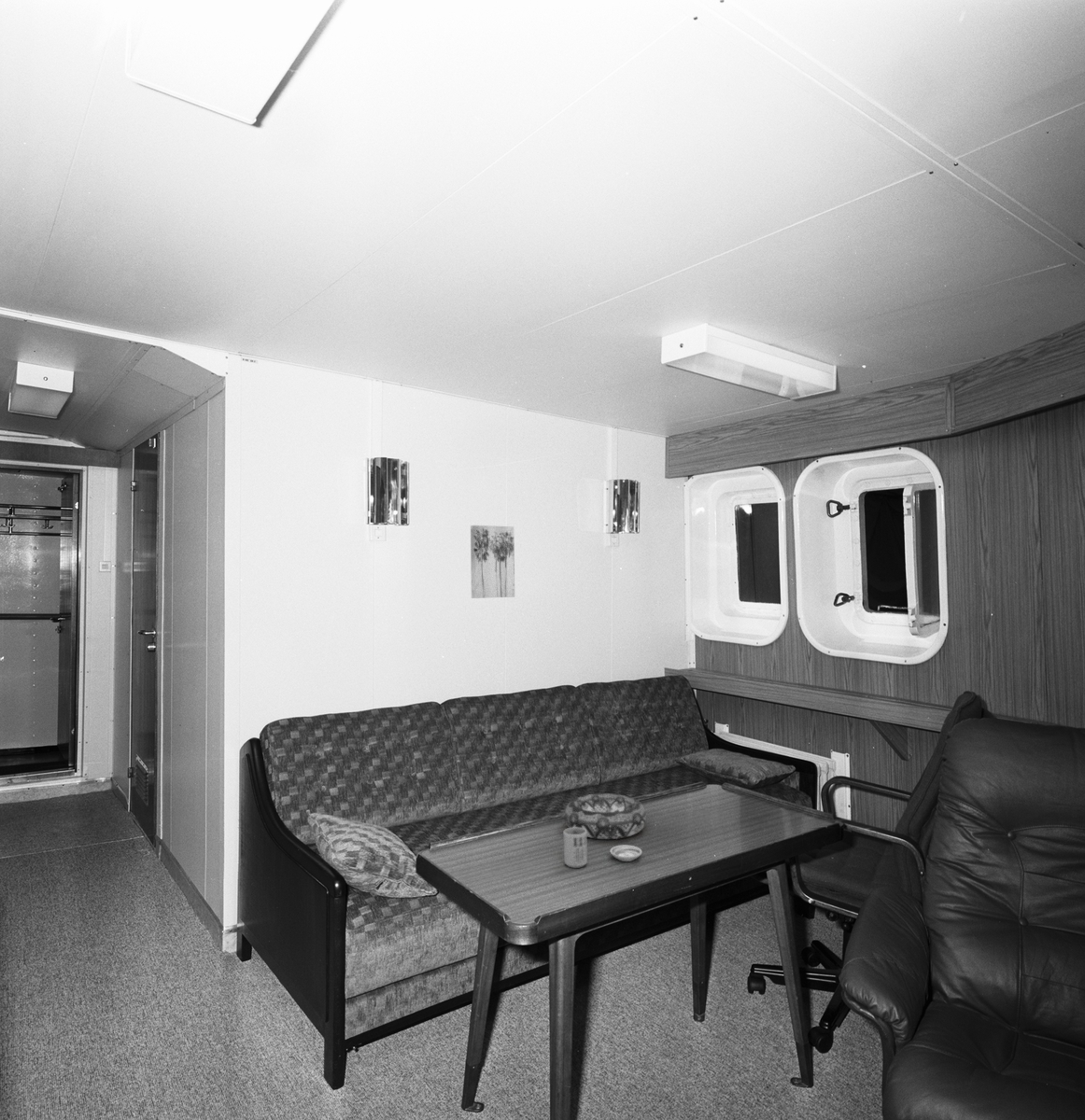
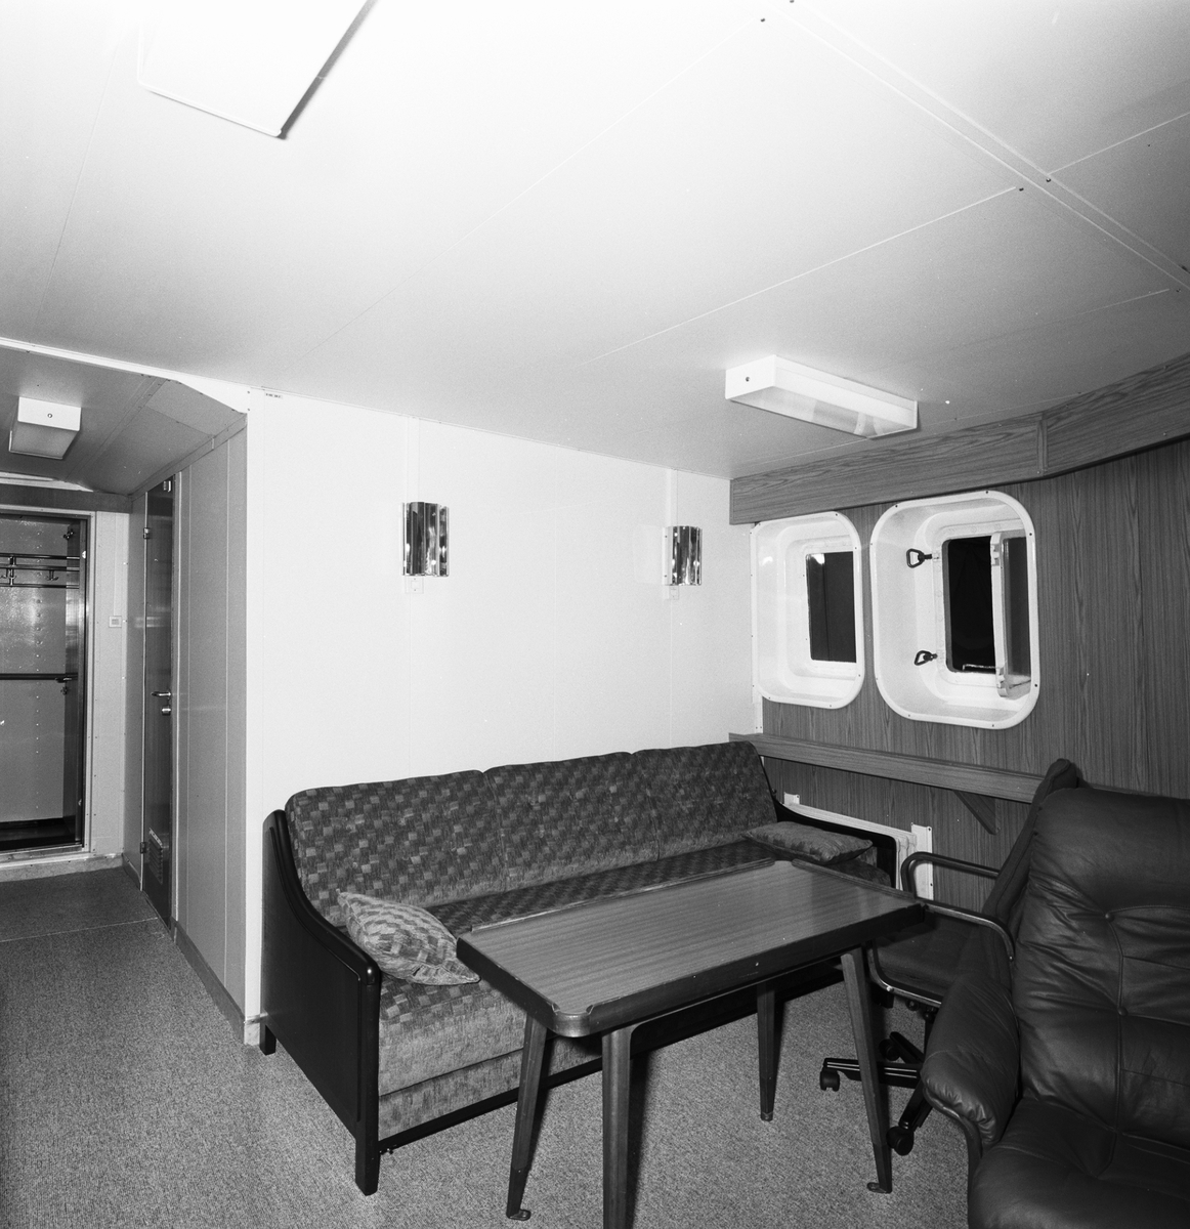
- saucer (626, 854)
- cup (575, 847)
- decorative bowl (605, 816)
- wall art (493, 561)
